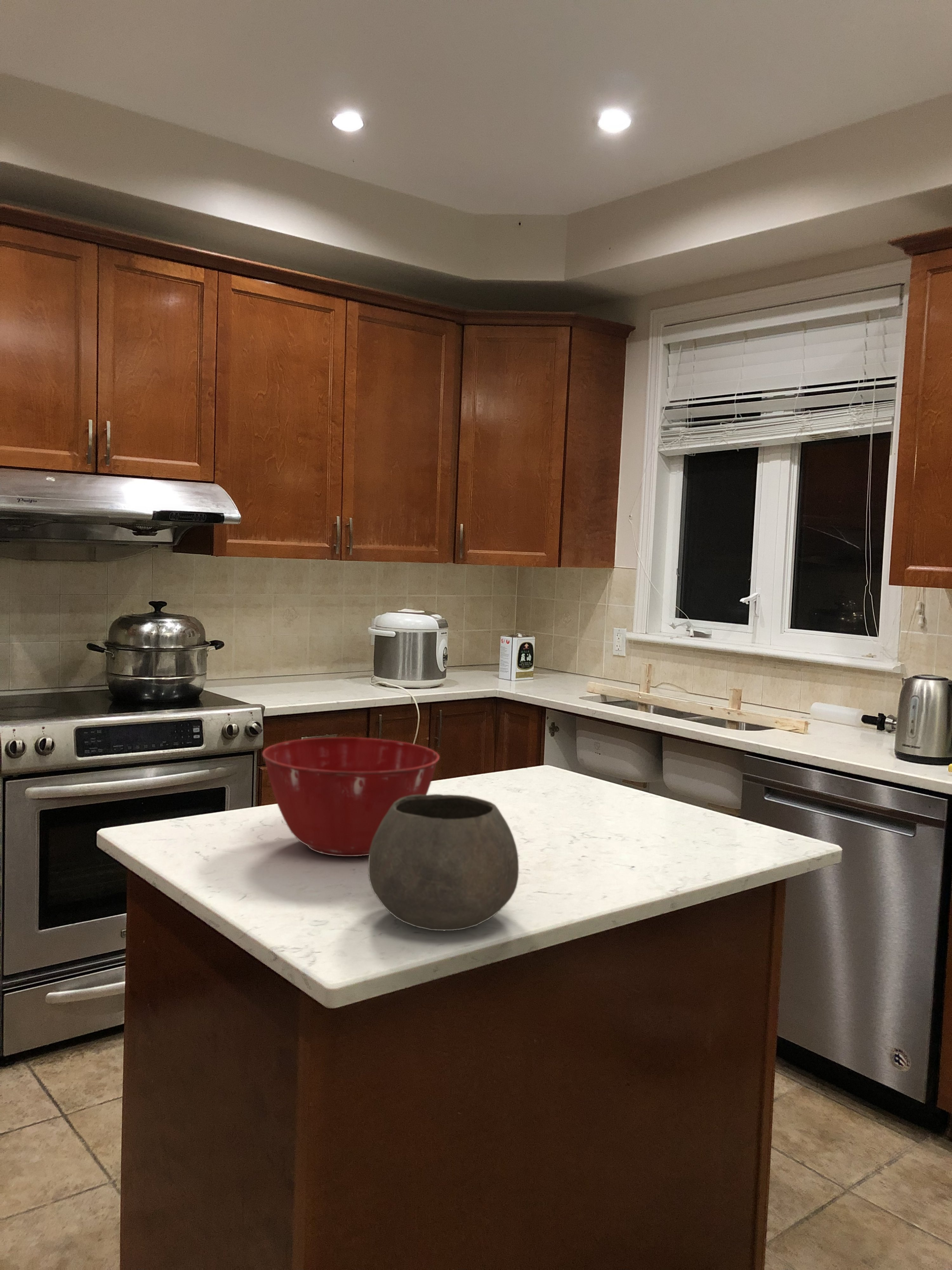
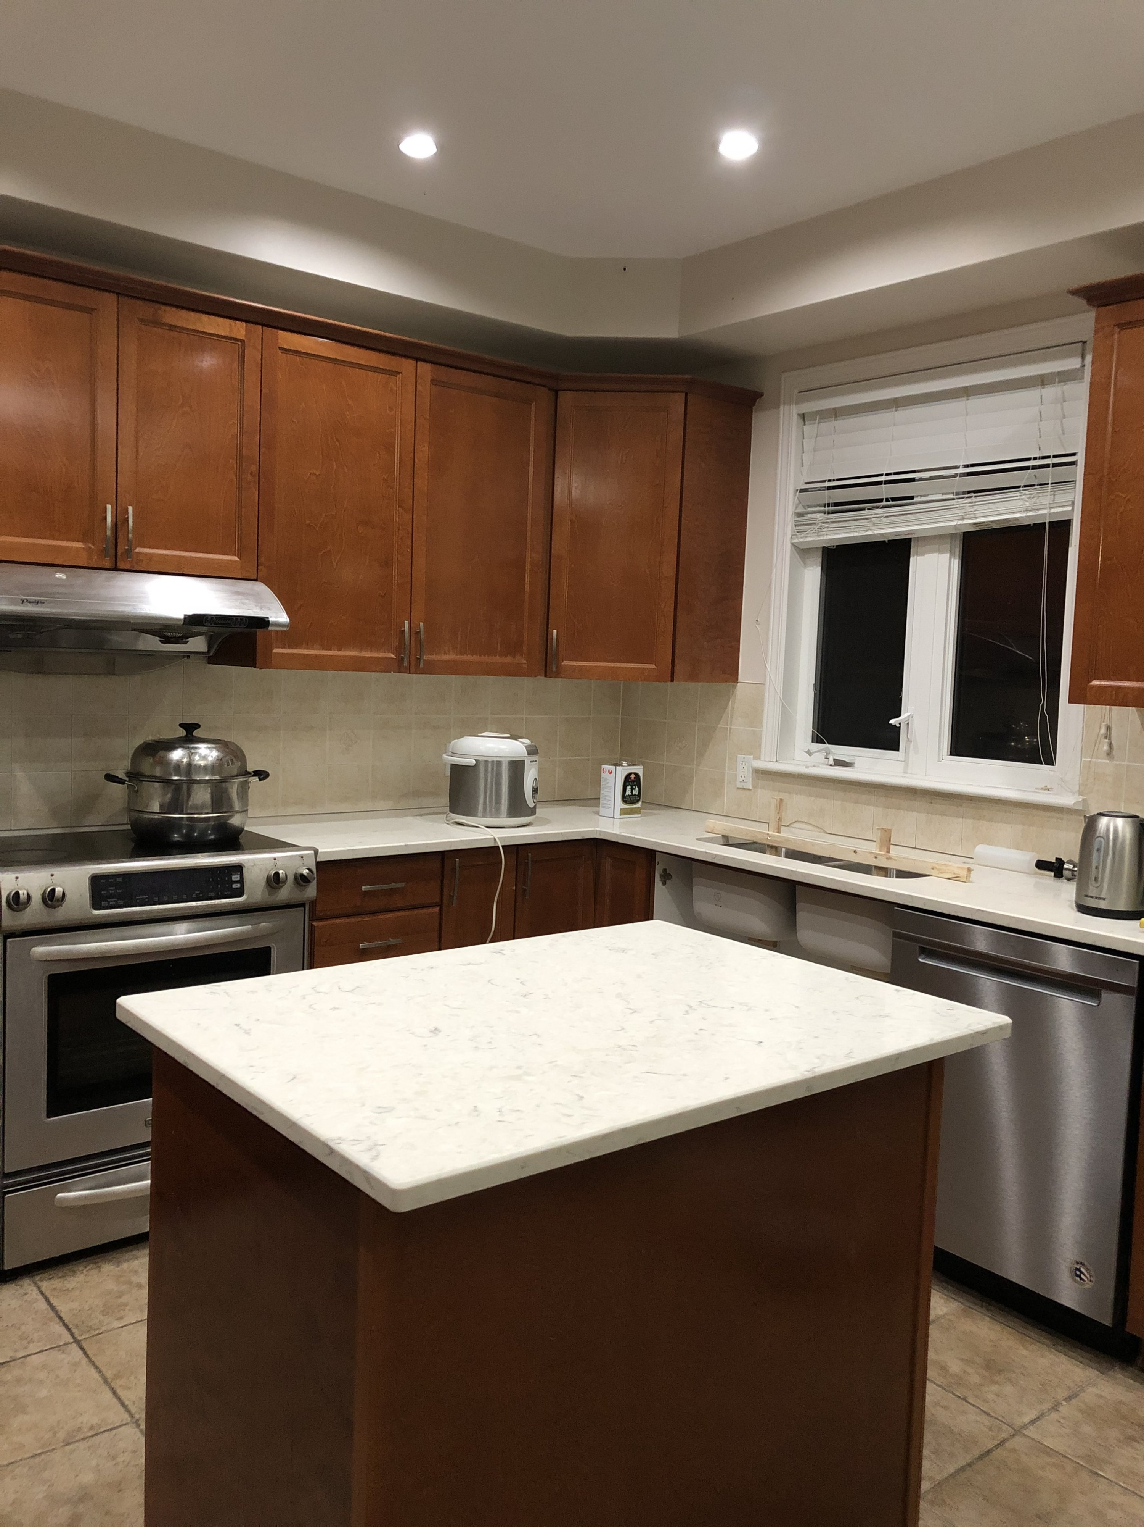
- mixing bowl (350, 799)
- bowl (444, 861)
